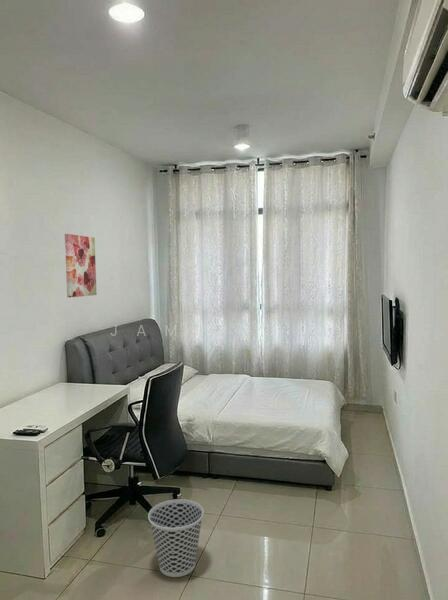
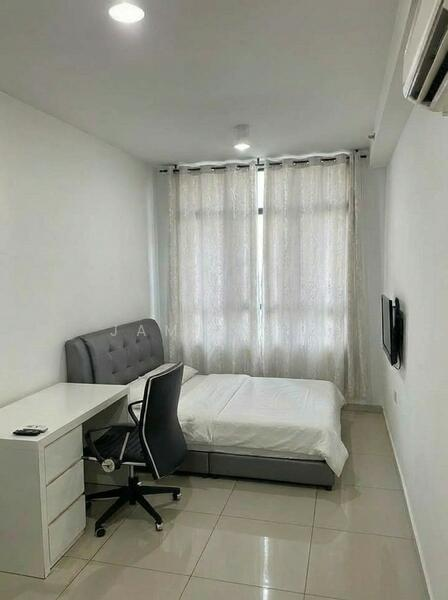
- wastebasket (176, 539)
- wall art (81, 266)
